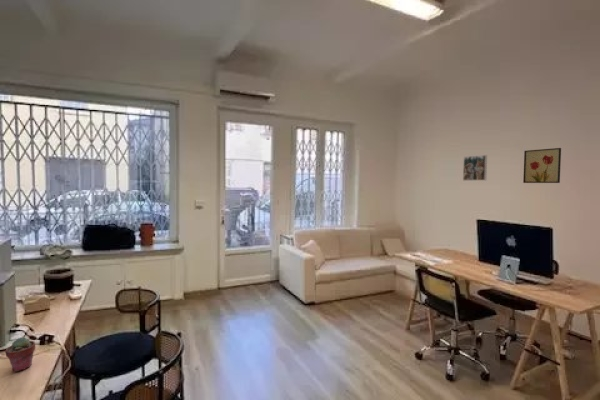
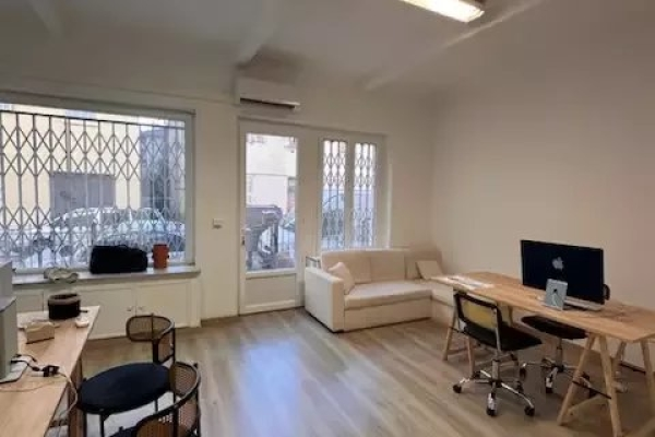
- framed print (474, 168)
- potted succulent (21, 352)
- wall art (541, 166)
